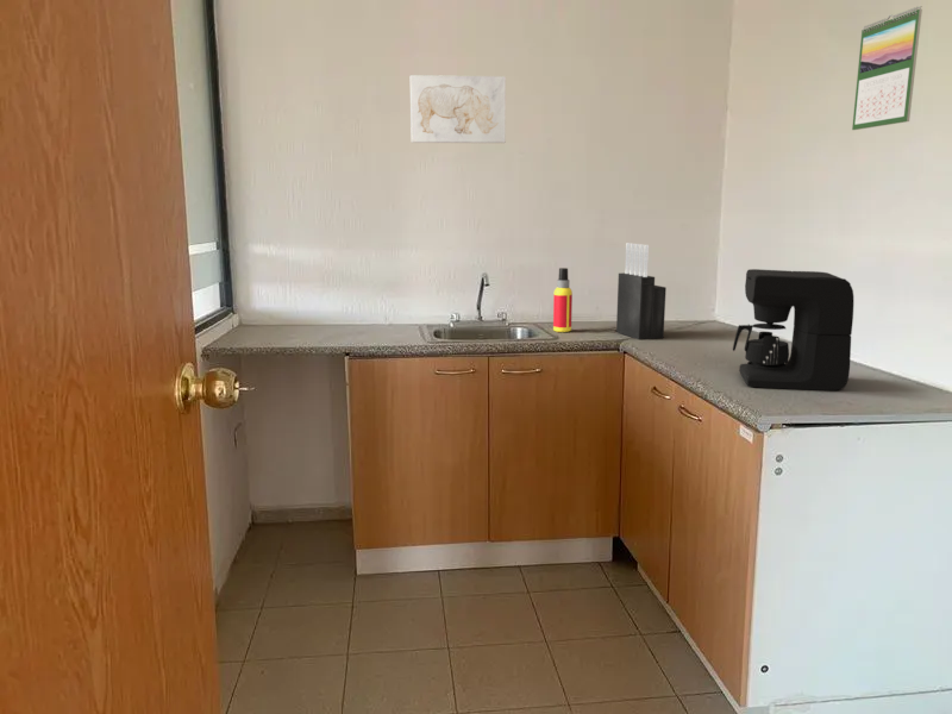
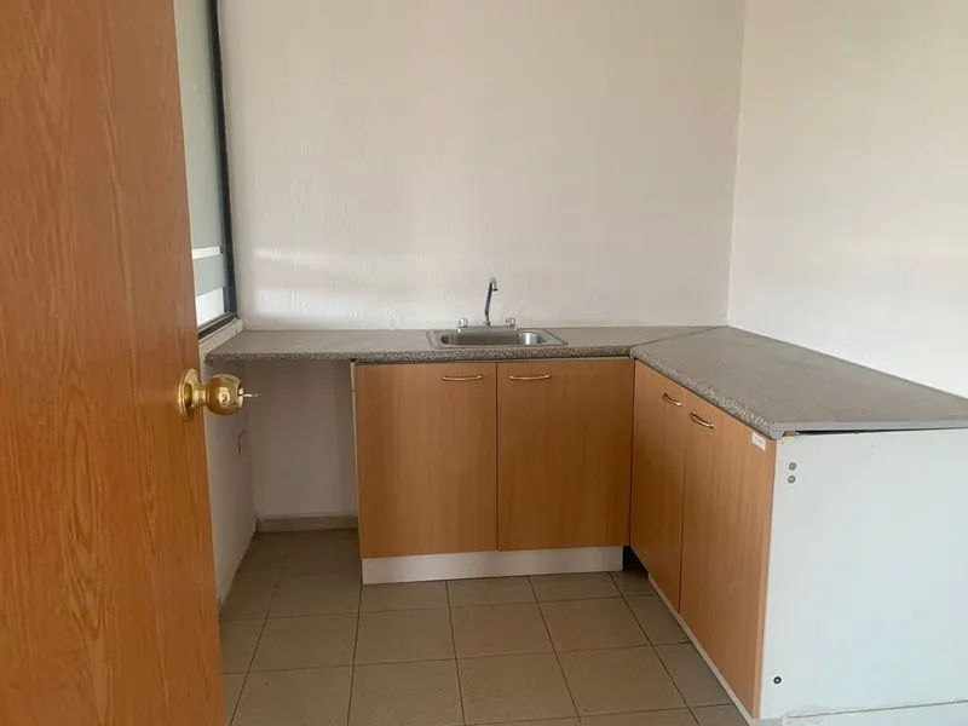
- knife block (644, 289)
- calendar (884, 70)
- spray bottle (563, 299)
- coffee maker (784, 327)
- wall art (458, 109)
